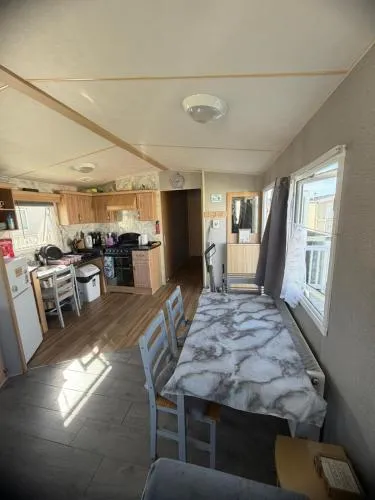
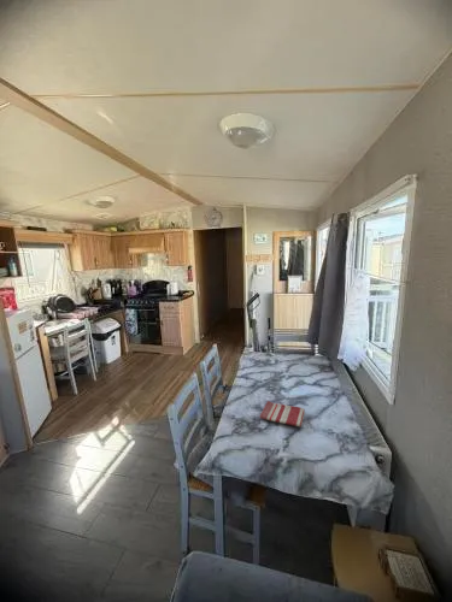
+ dish towel (282, 413)
